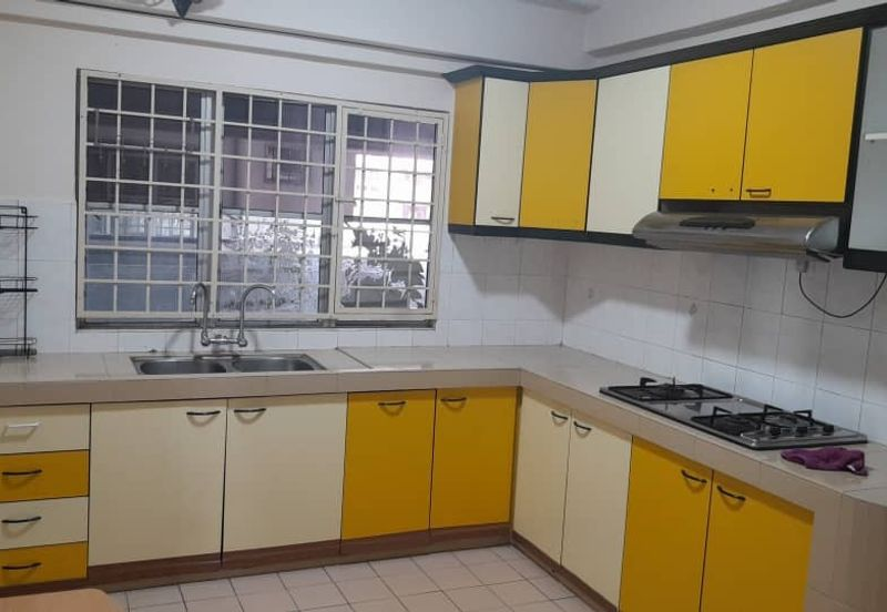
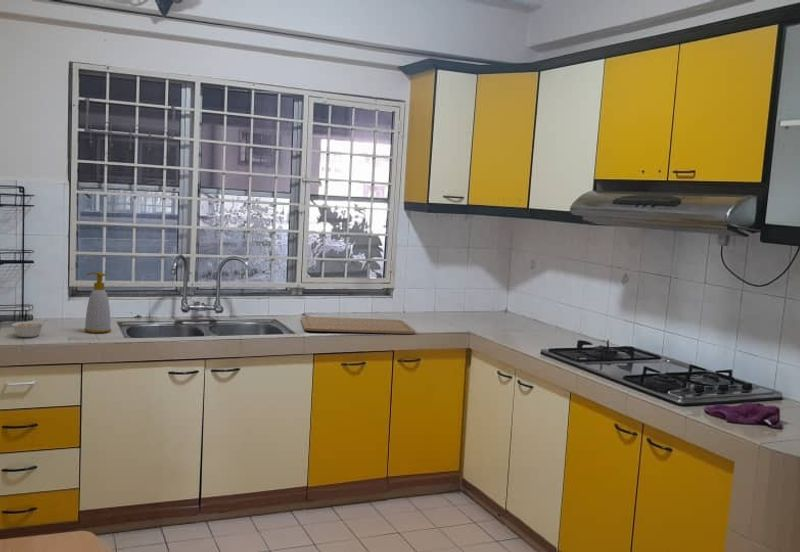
+ chopping board (356, 324)
+ soap bottle (98, 301)
+ legume (28, 328)
